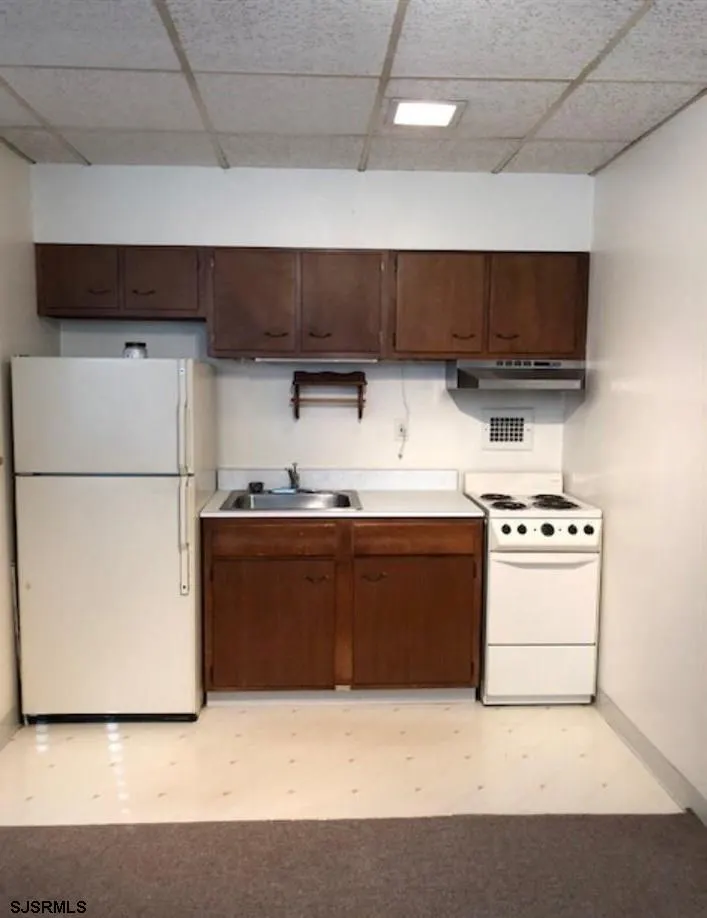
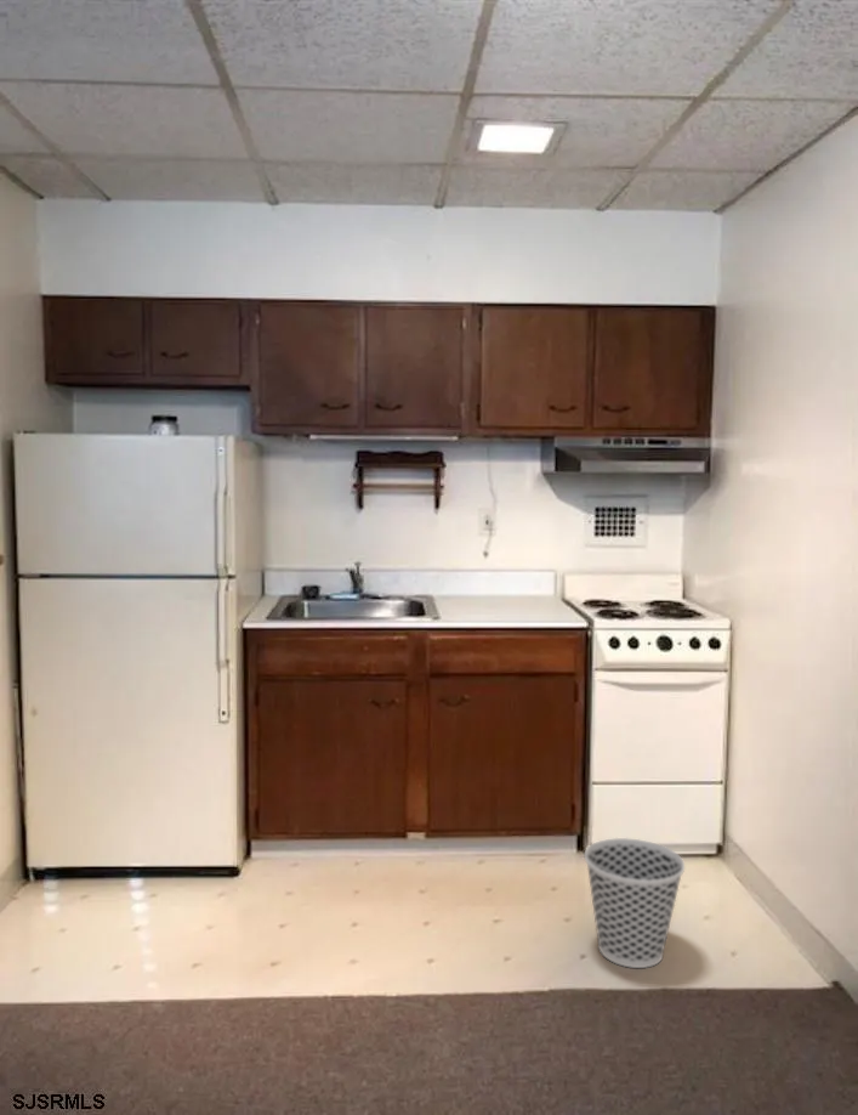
+ wastebasket (631, 904)
